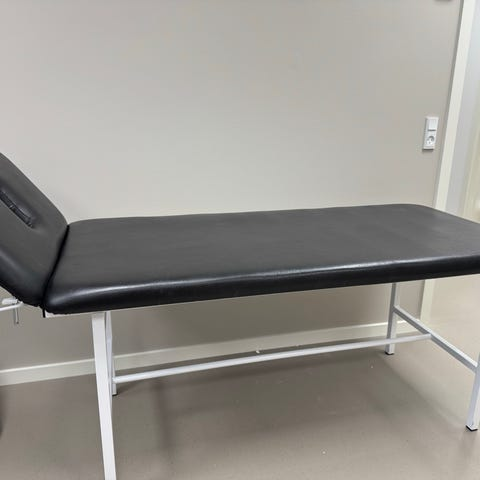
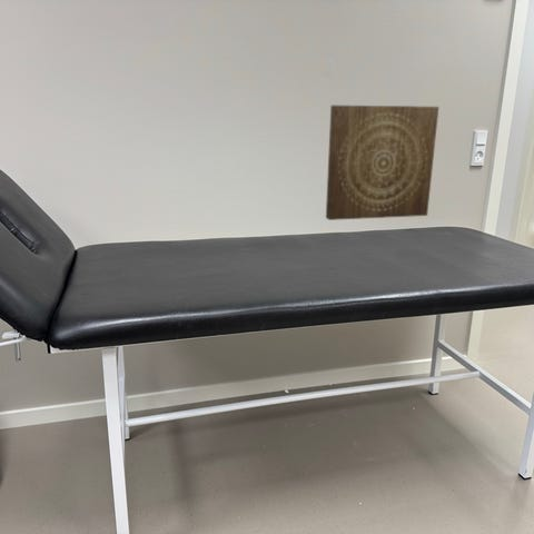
+ wall art (382, 162)
